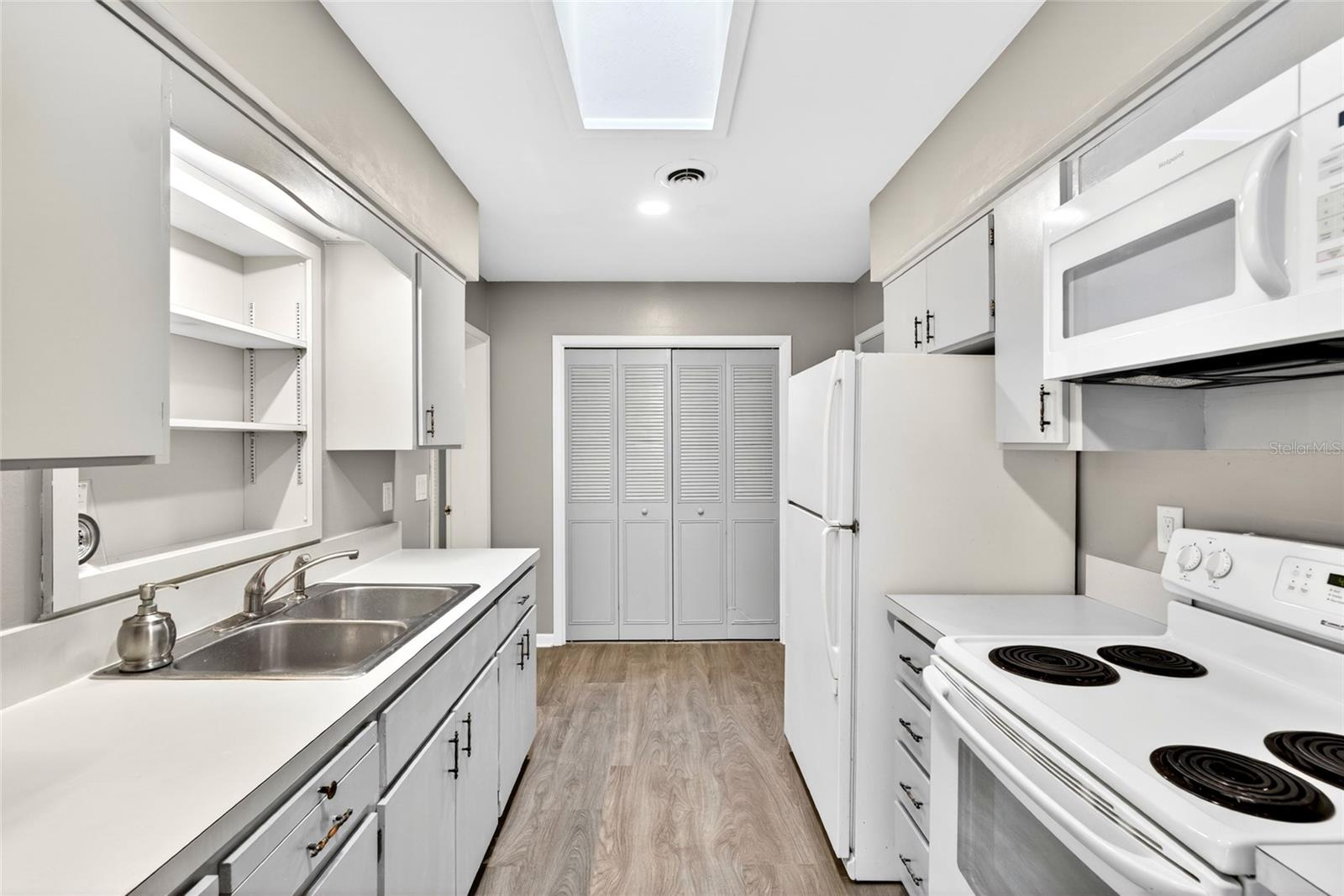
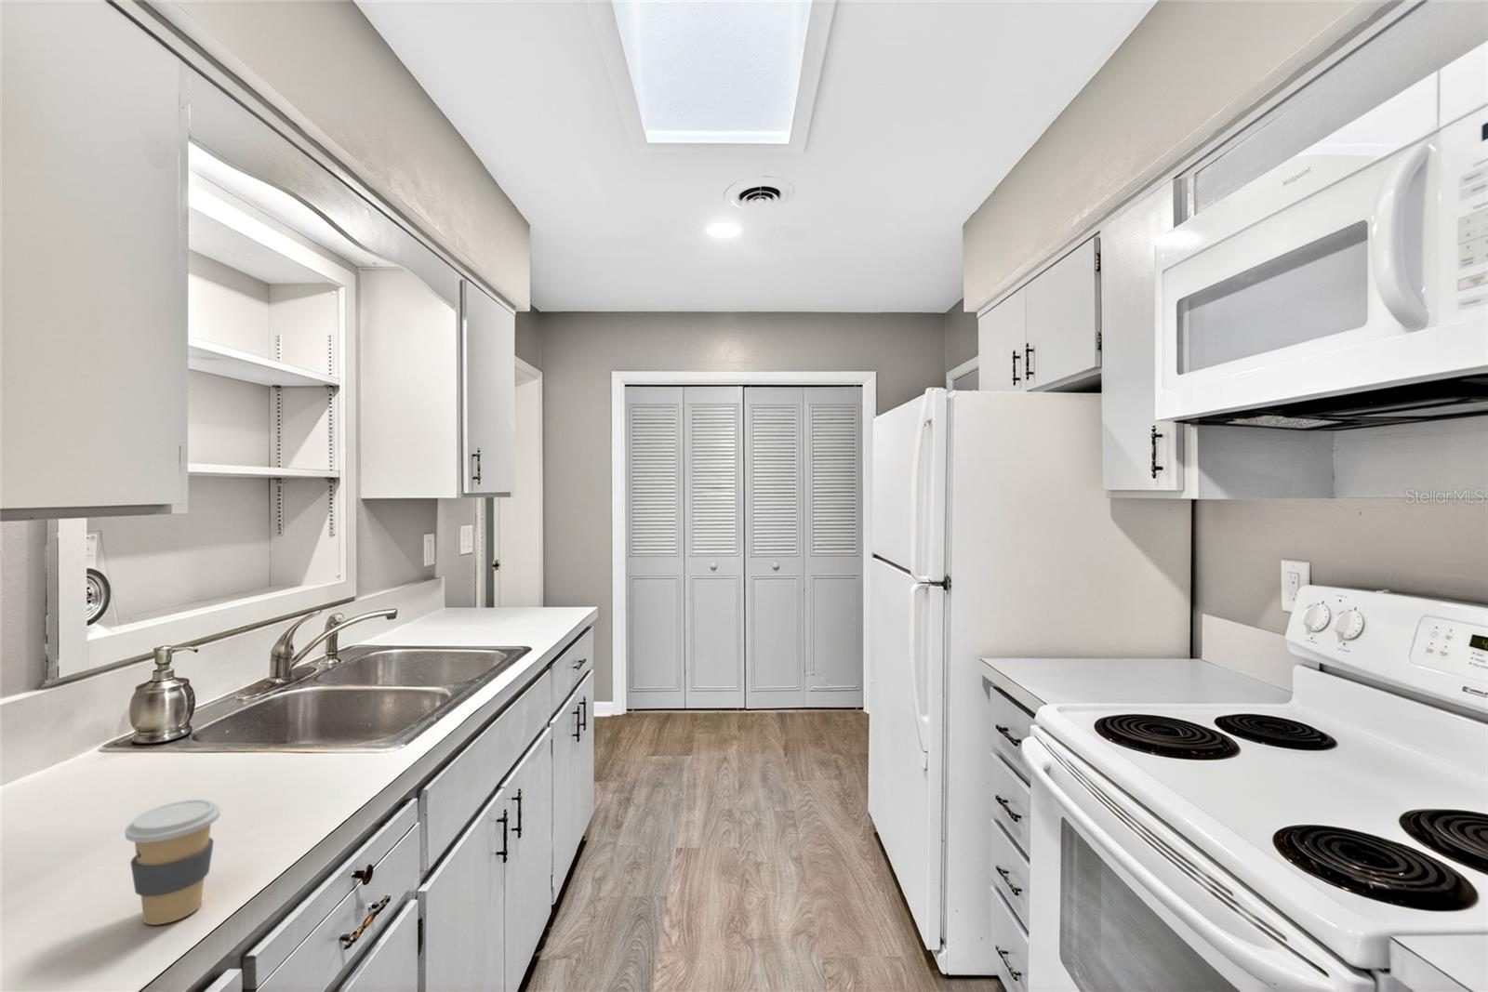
+ coffee cup (174, 861)
